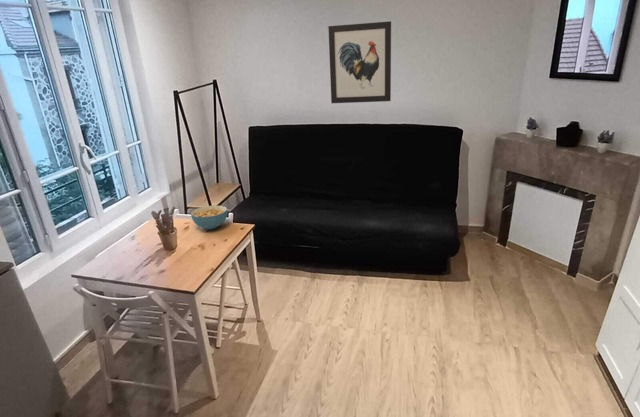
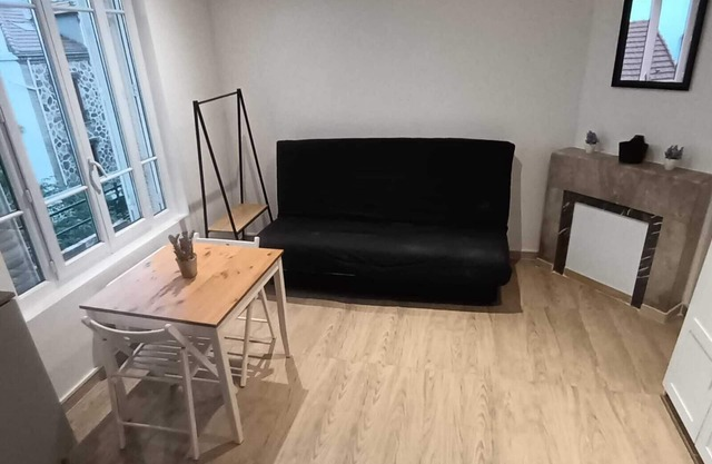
- wall art (360, 64)
- cereal bowl (210, 219)
